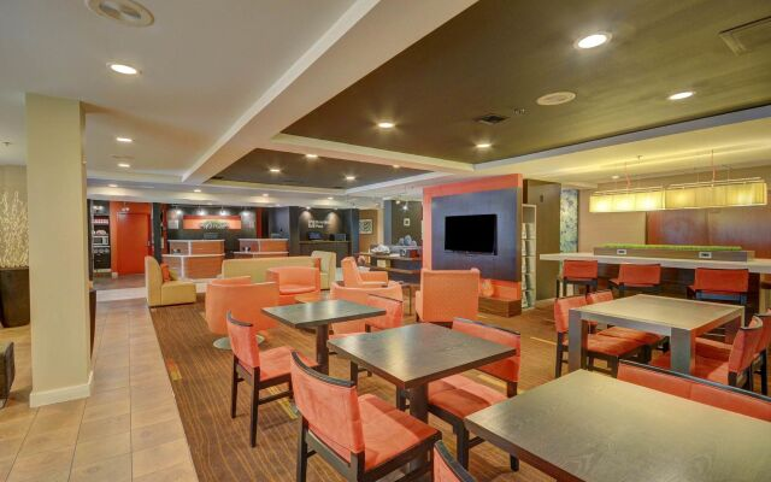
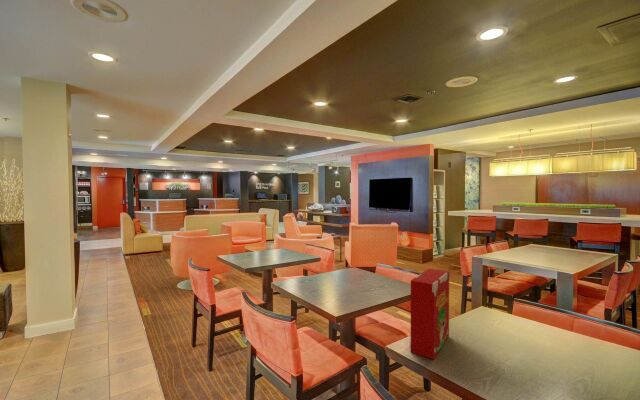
+ cereal box (431, 310)
